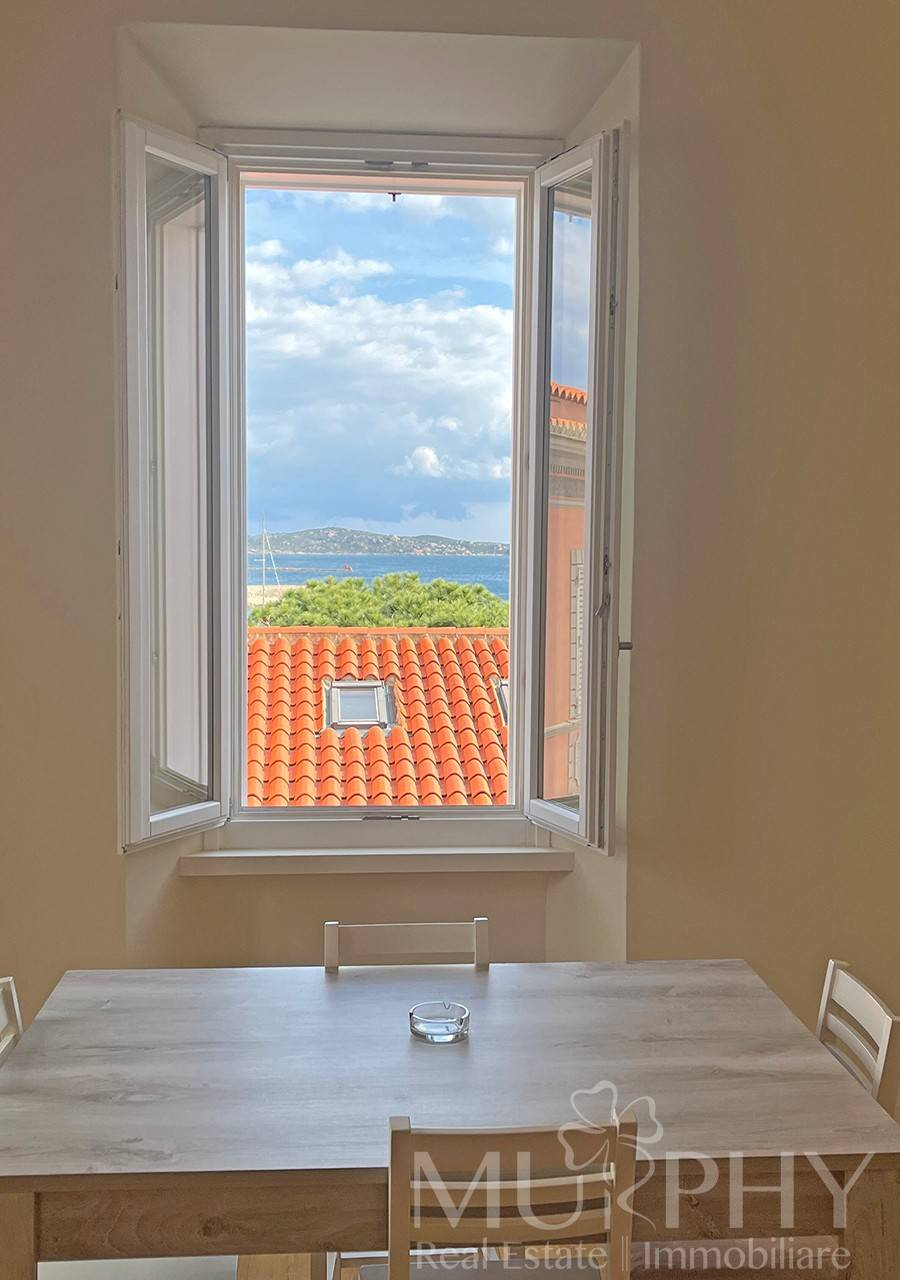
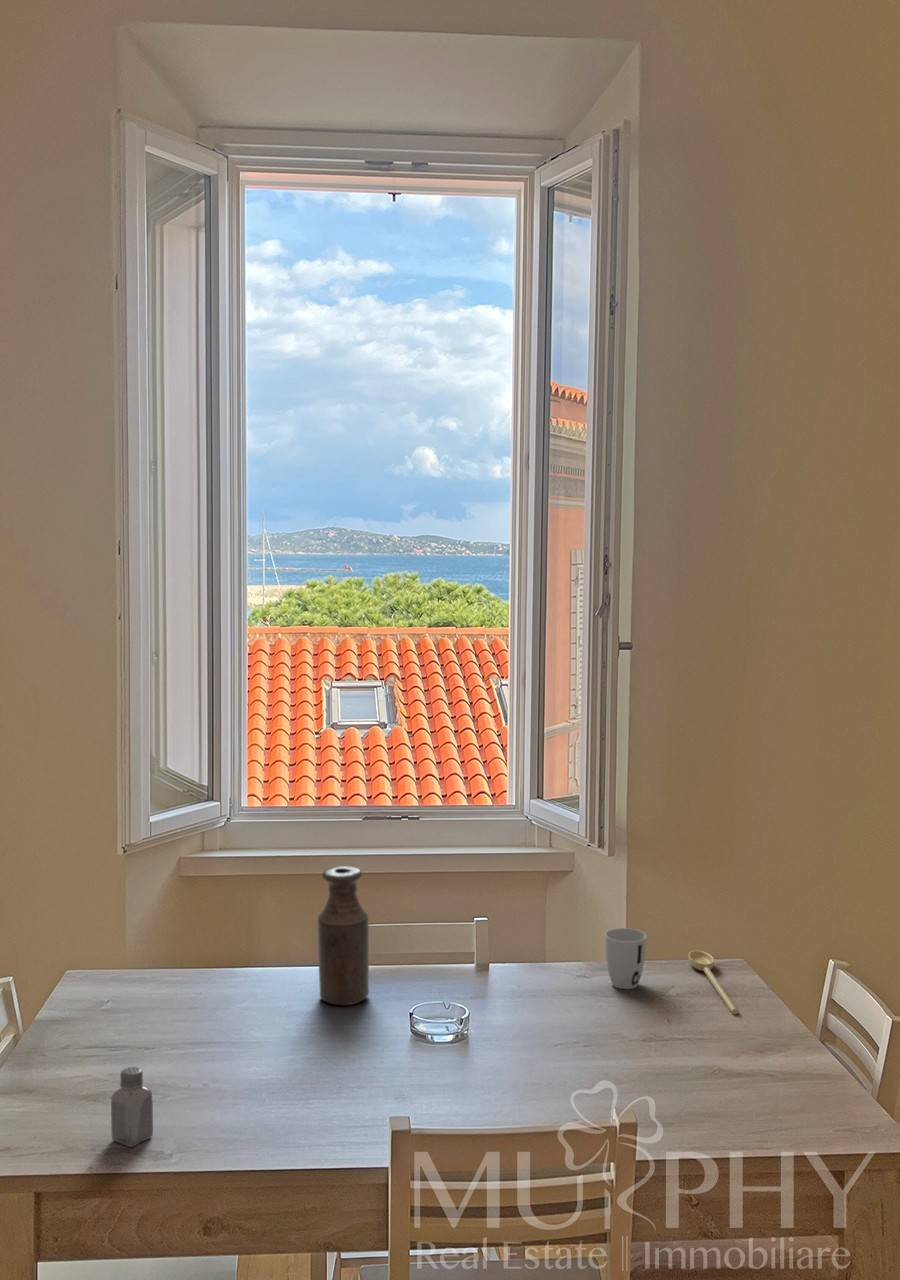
+ spoon (714, 981)
+ cup (625, 959)
+ bottle (343, 934)
+ saltshaker (131, 1104)
